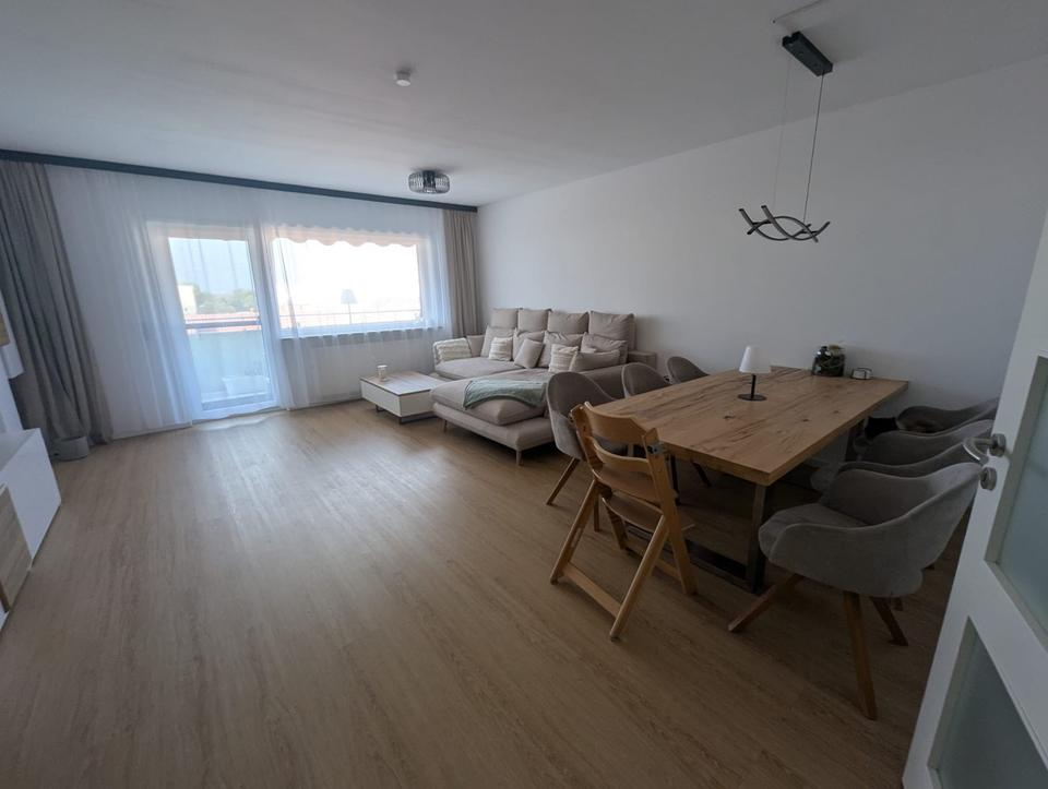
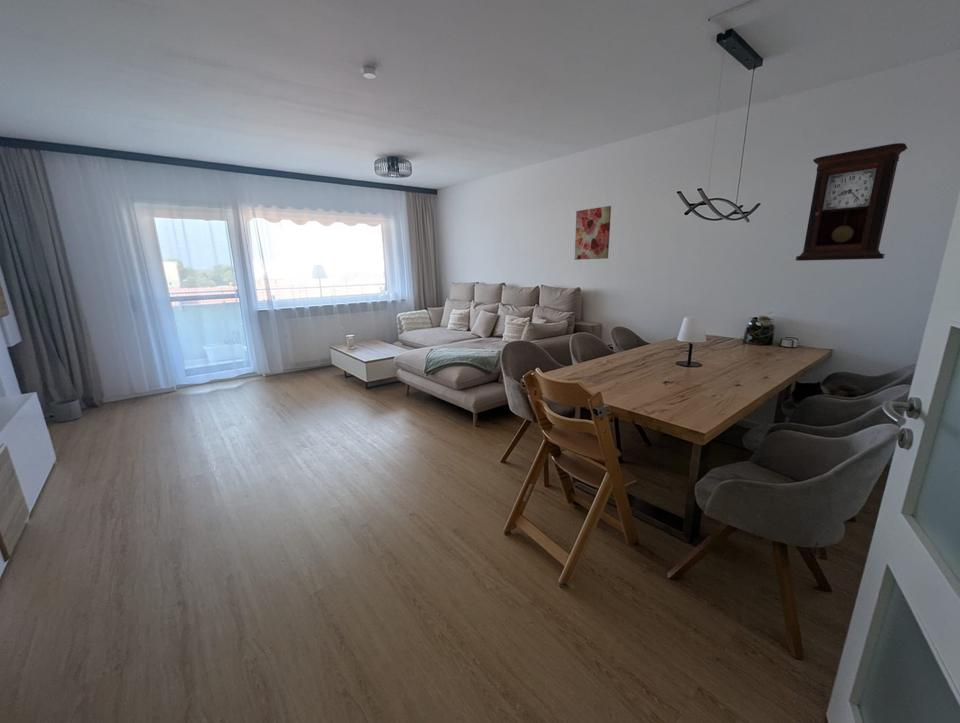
+ wall art (591, 234)
+ pendulum clock (846, 207)
